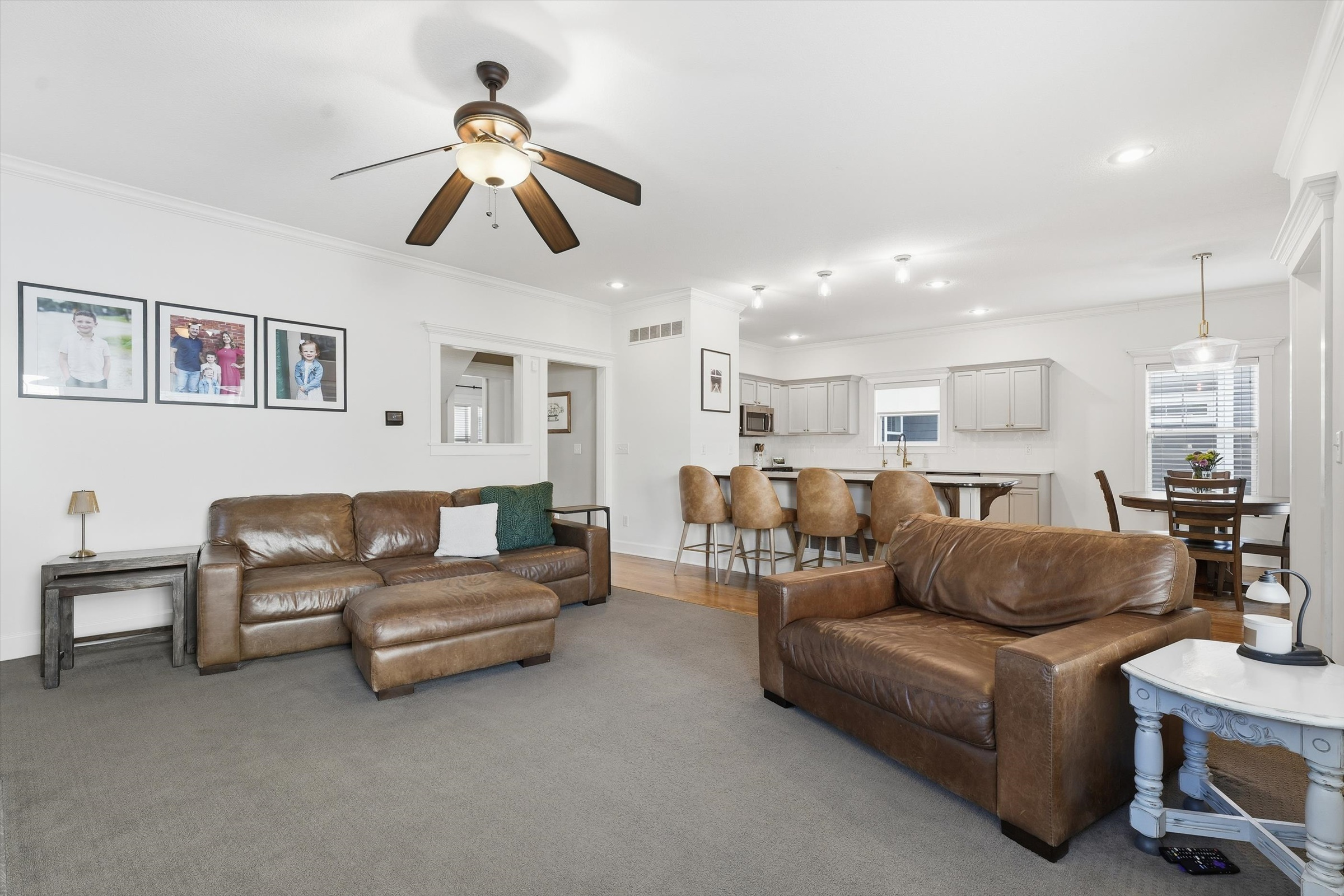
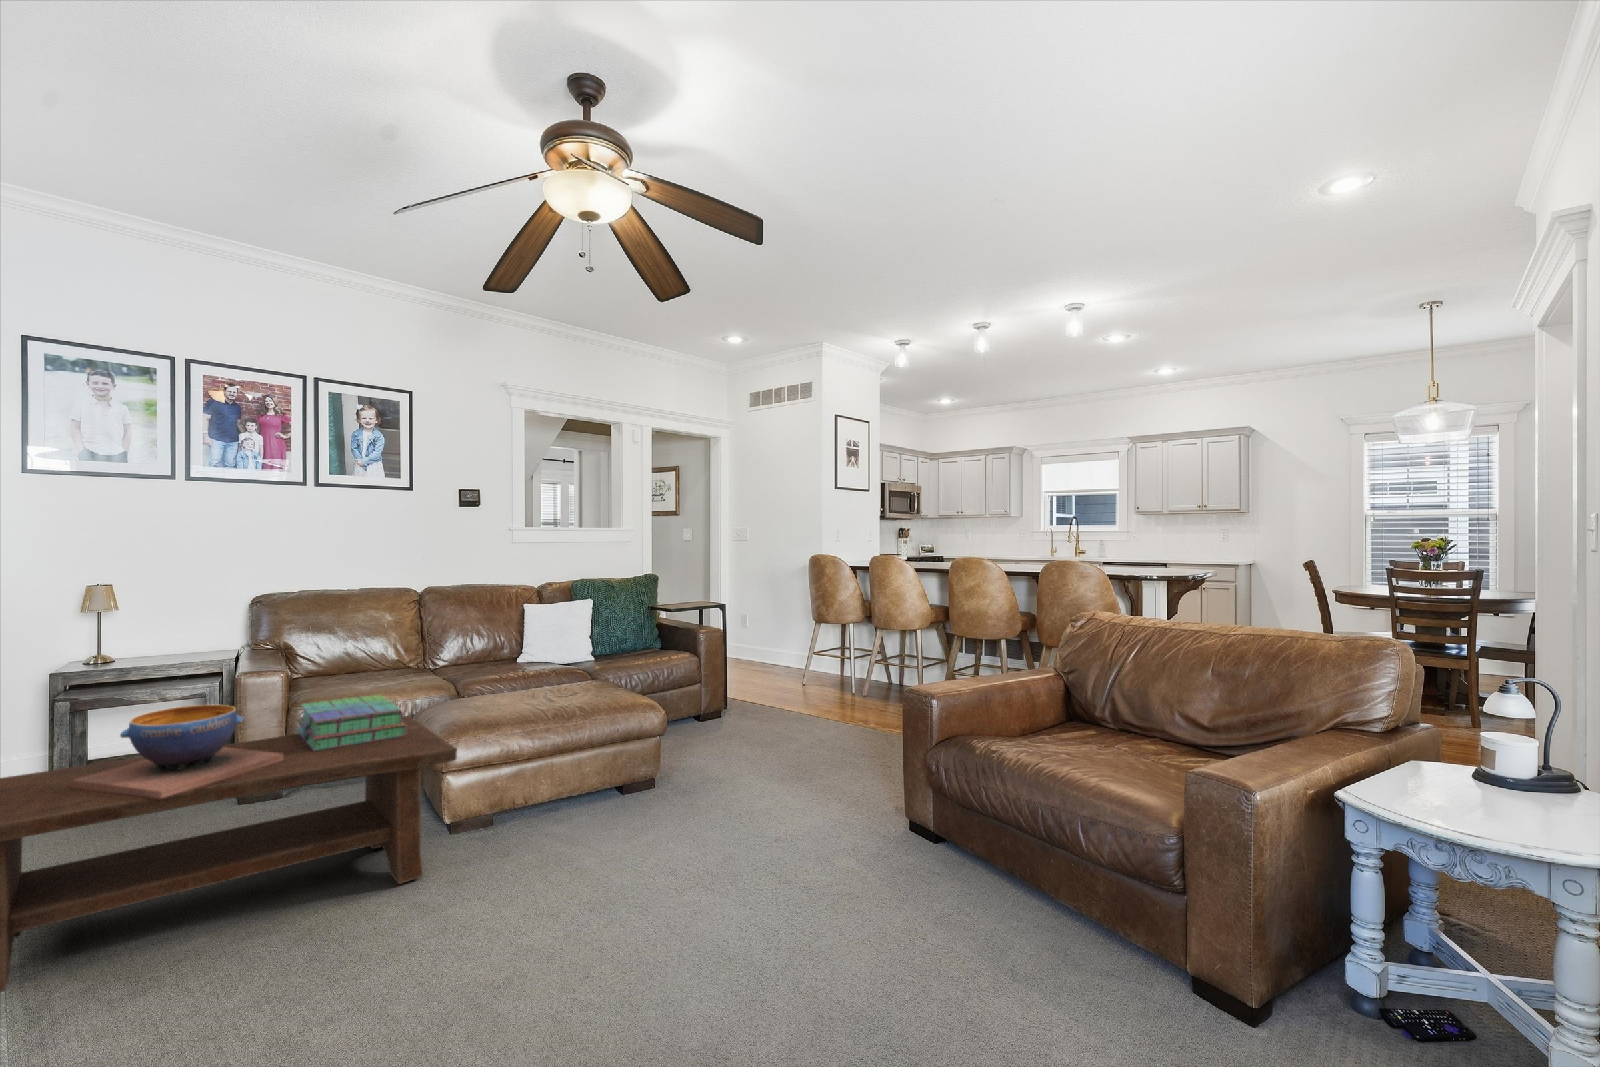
+ coffee table (220, 832)
+ stack of books (351, 719)
+ decorative bowl (182, 742)
